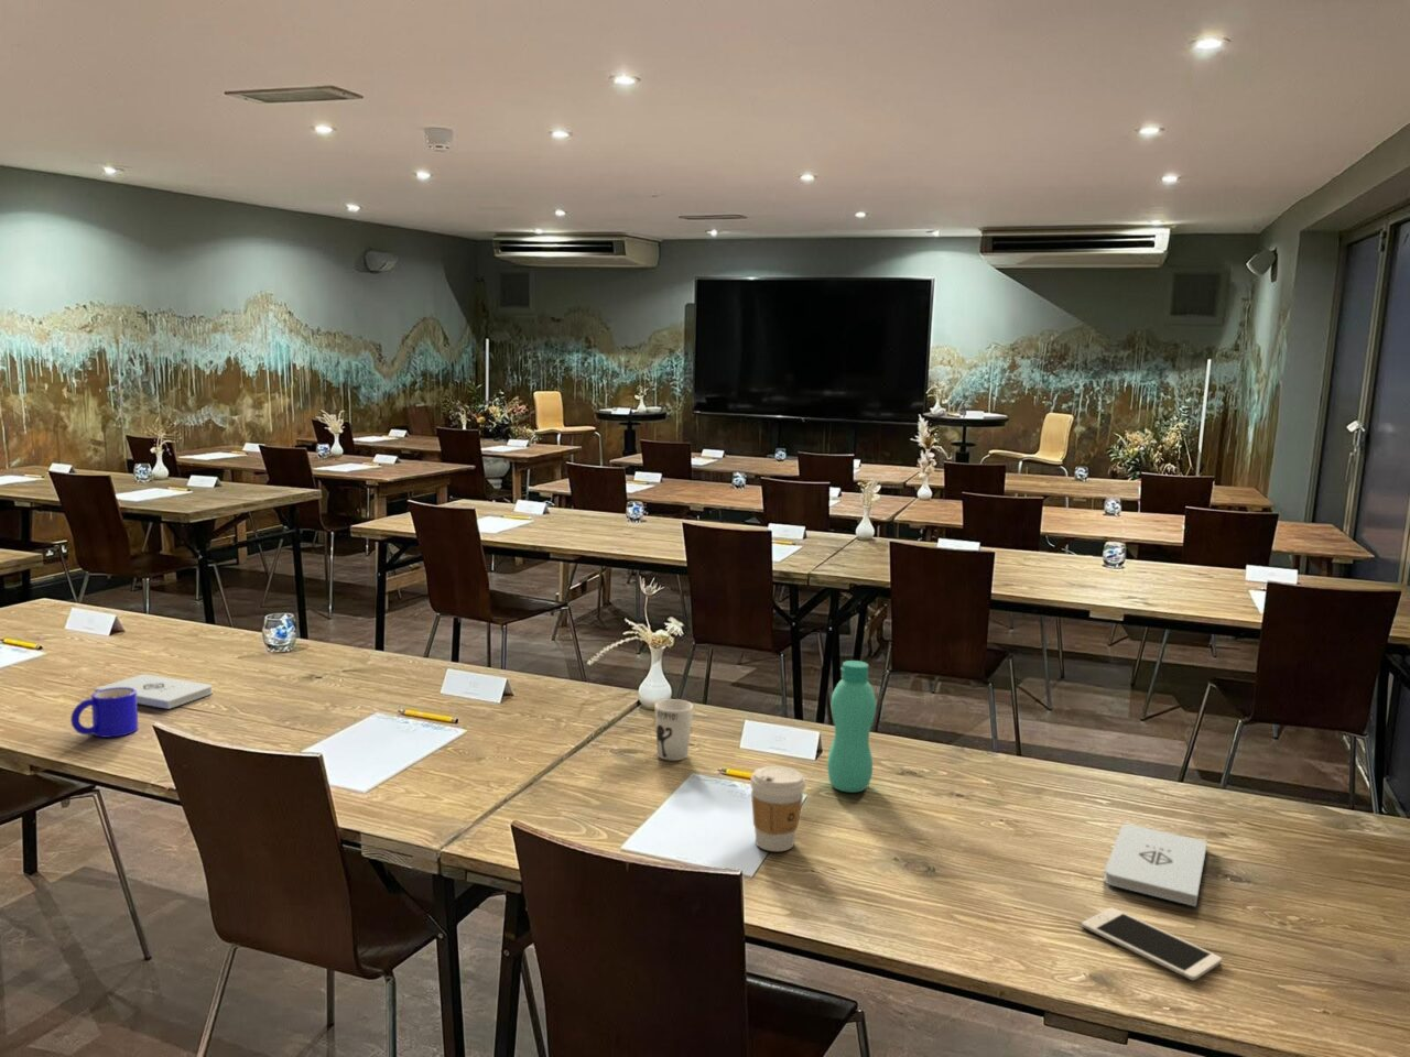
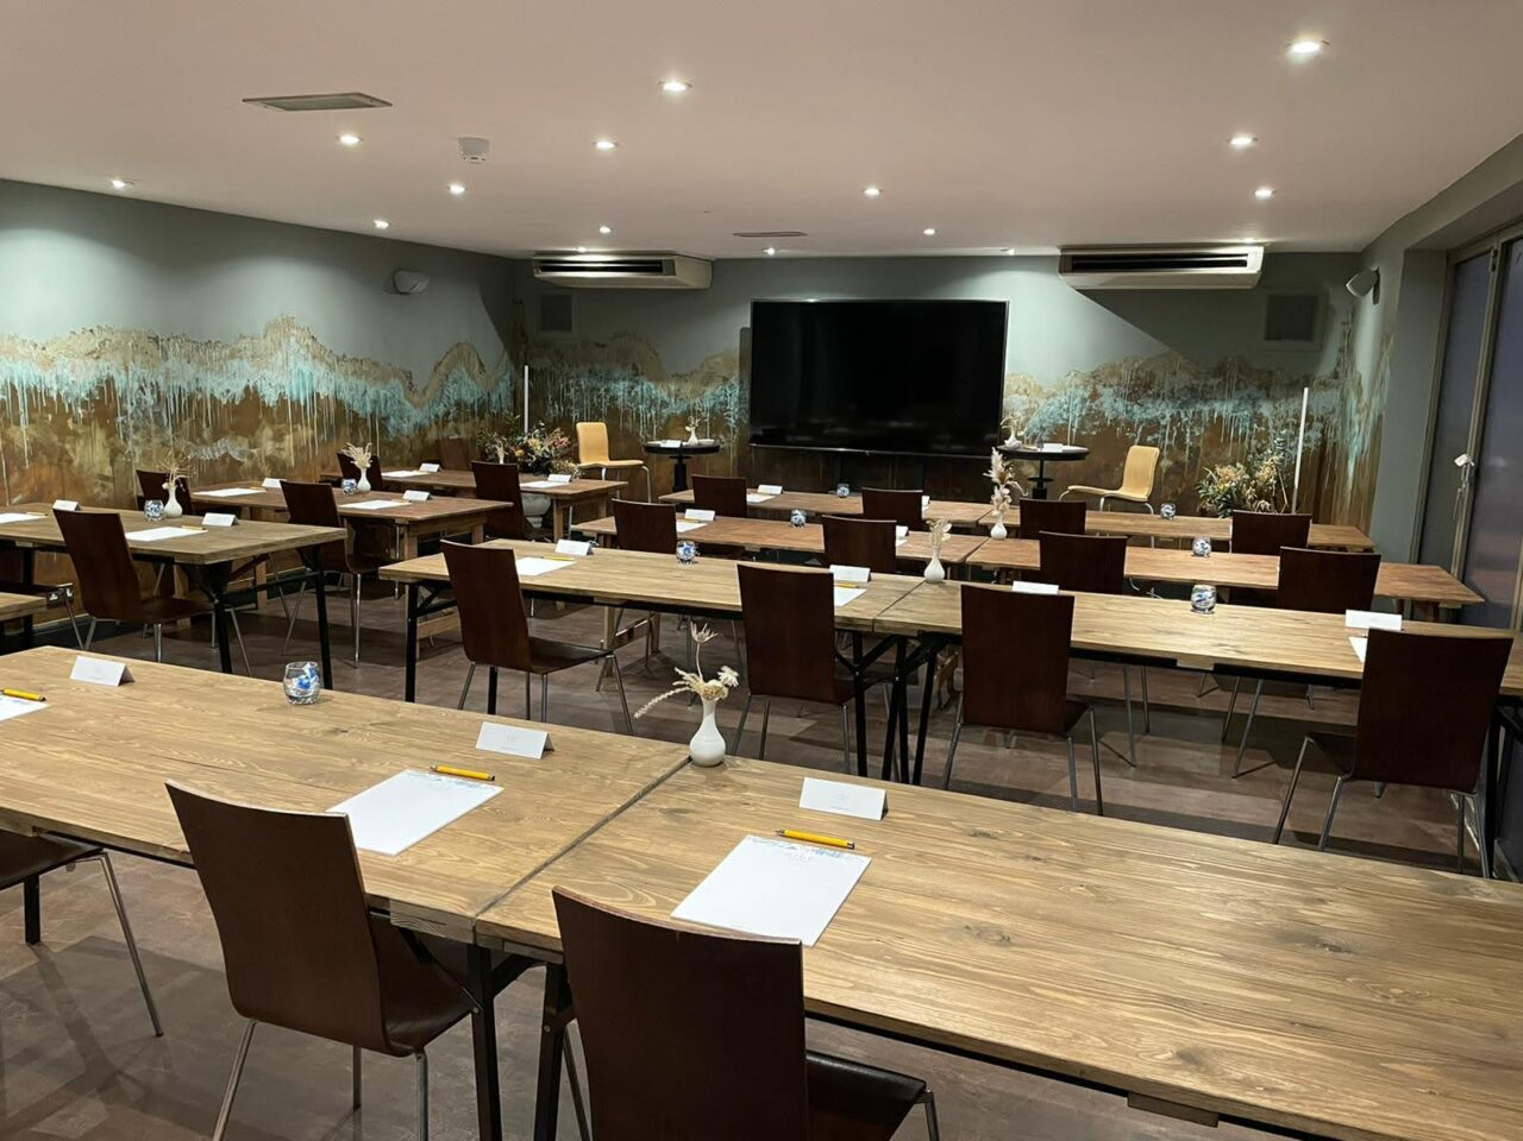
- notepad (1157, 860)
- notepad (155, 691)
- cell phone (1149, 942)
- cup (673, 729)
- bottle (852, 725)
- mug (103, 714)
- coffee cup (776, 807)
